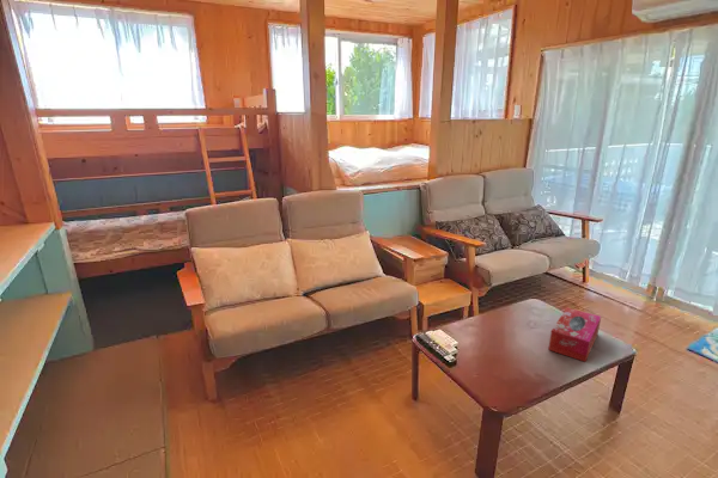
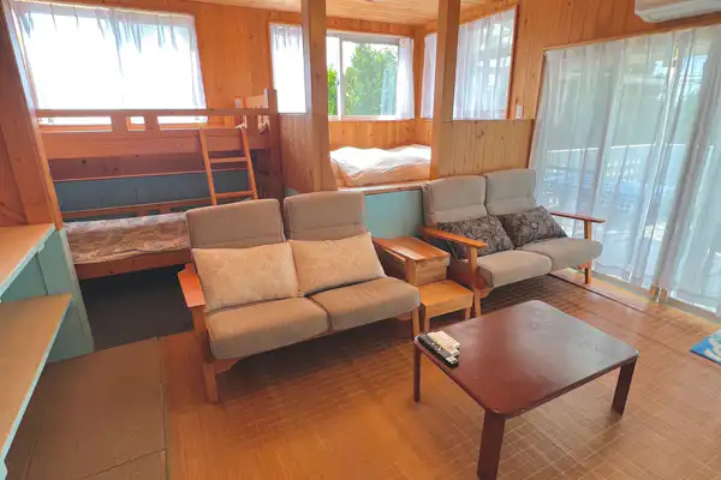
- tissue box (574, 332)
